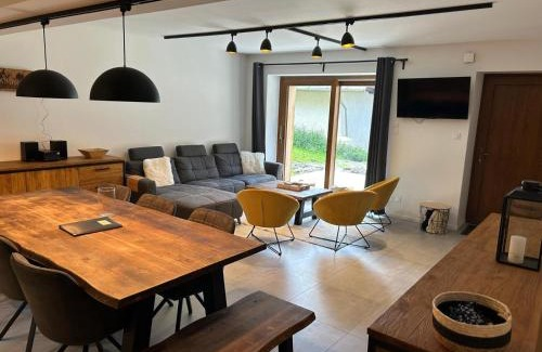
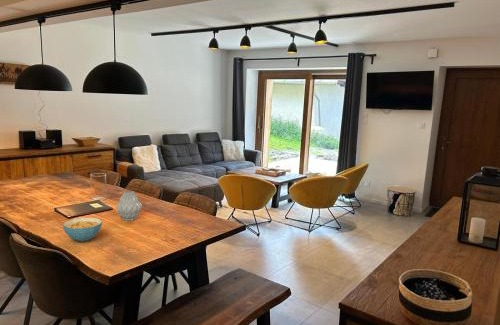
+ vase (129, 205)
+ cereal bowl (83, 231)
